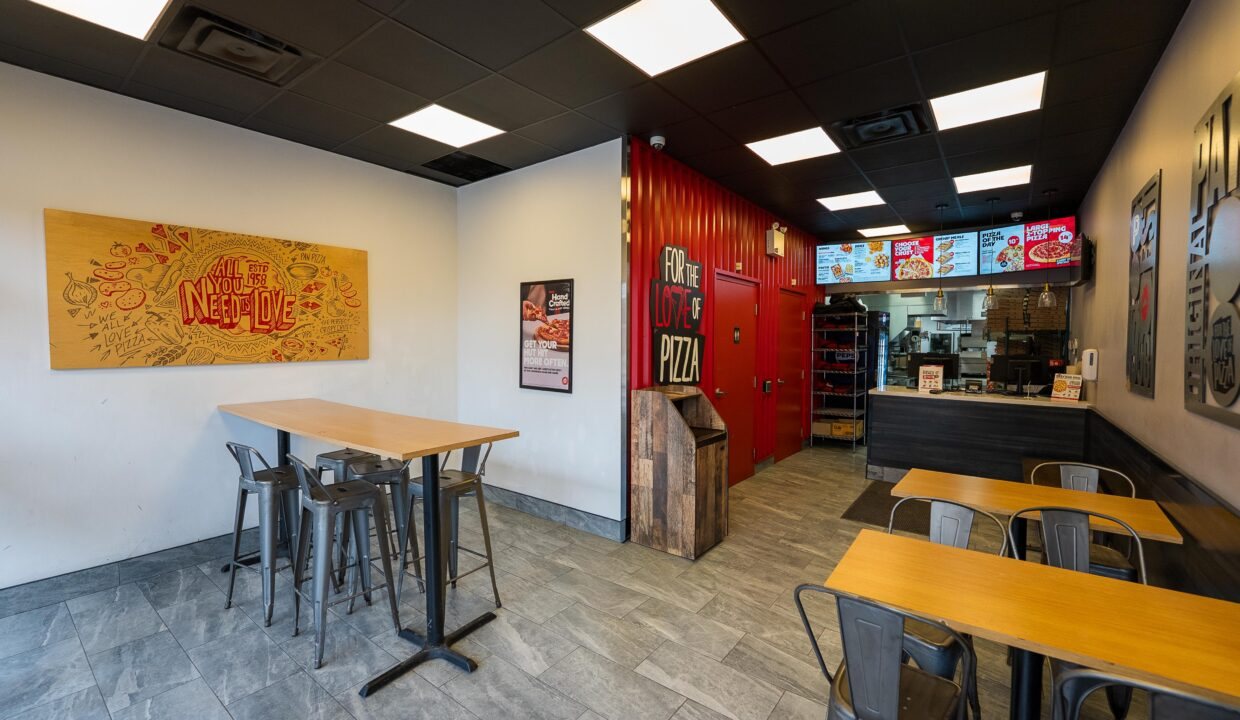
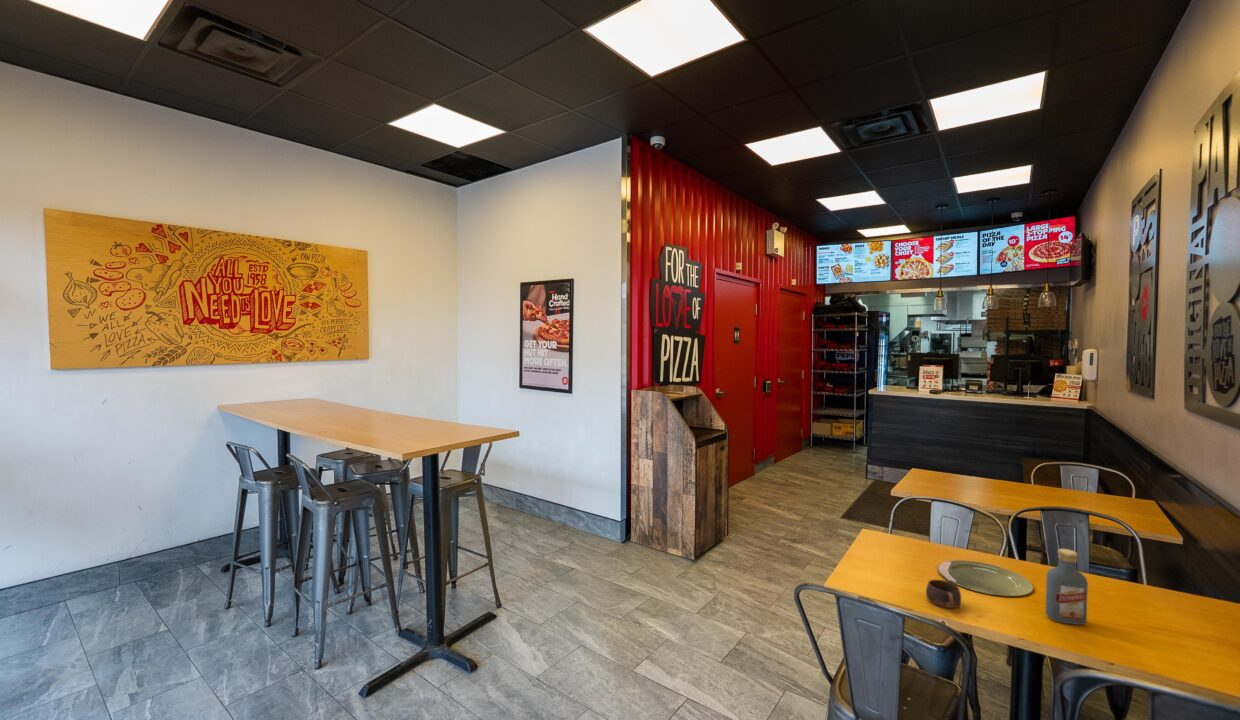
+ vodka (1066, 585)
+ cup (943, 595)
+ plate (983, 577)
